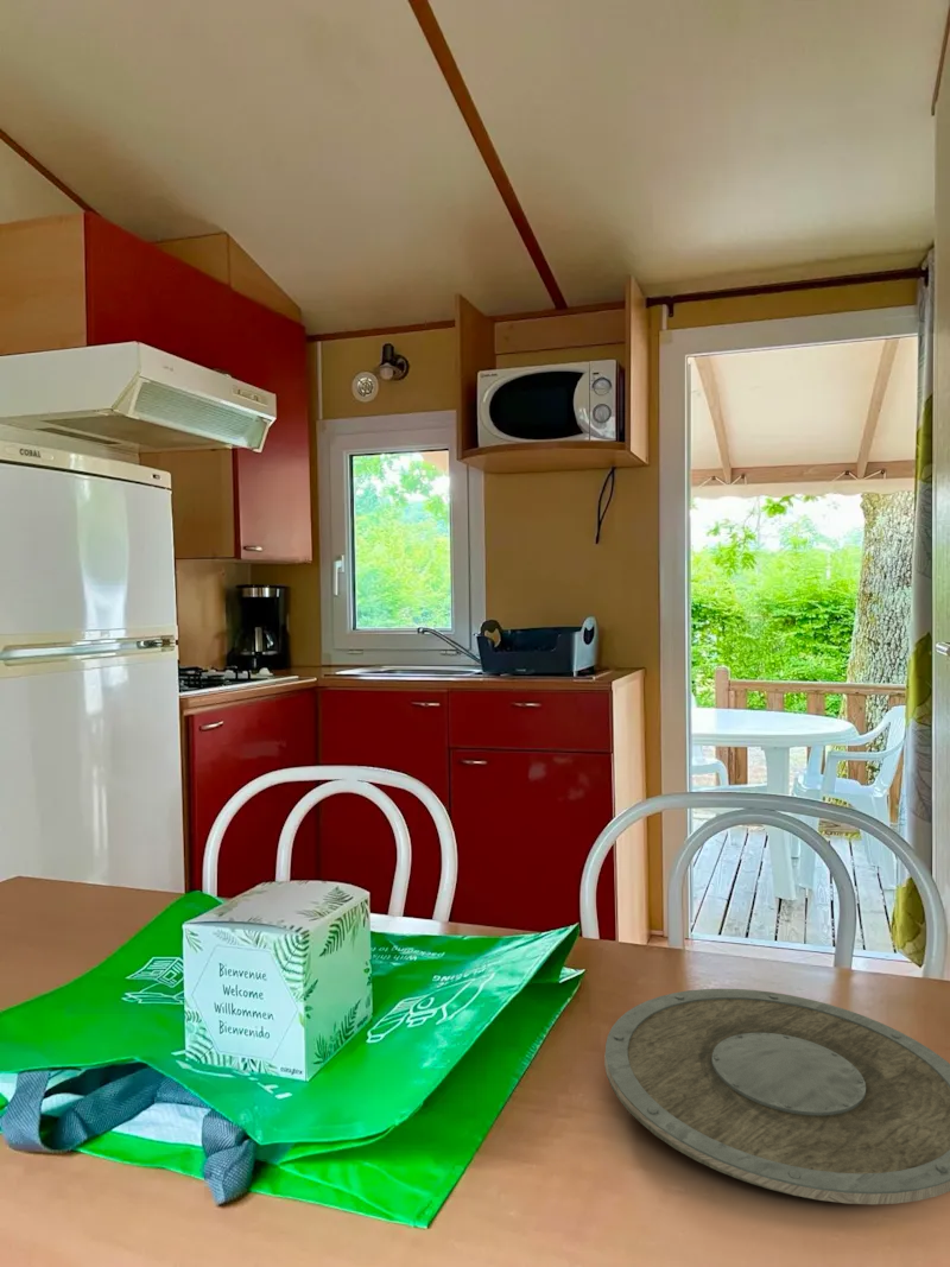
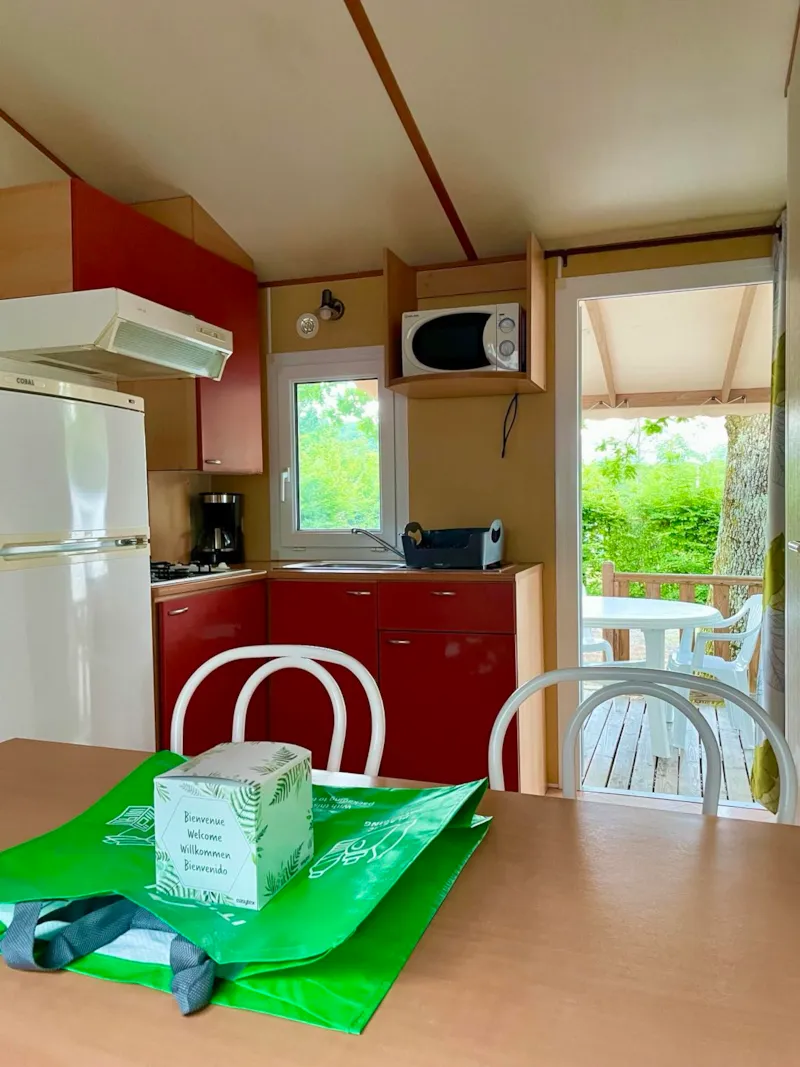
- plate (786, 1073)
